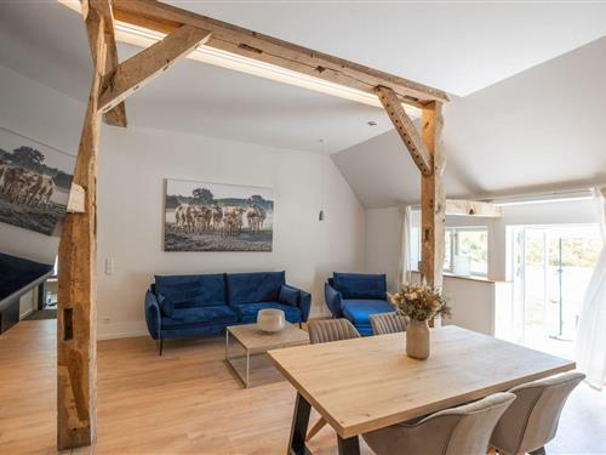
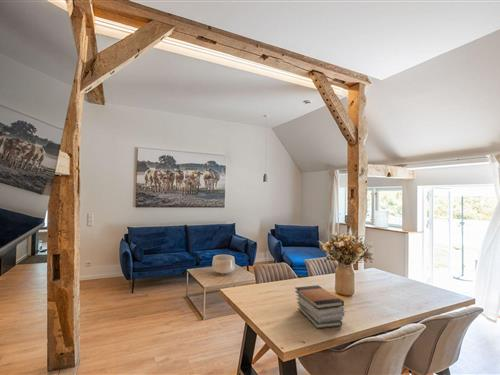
+ book stack (318, 305)
